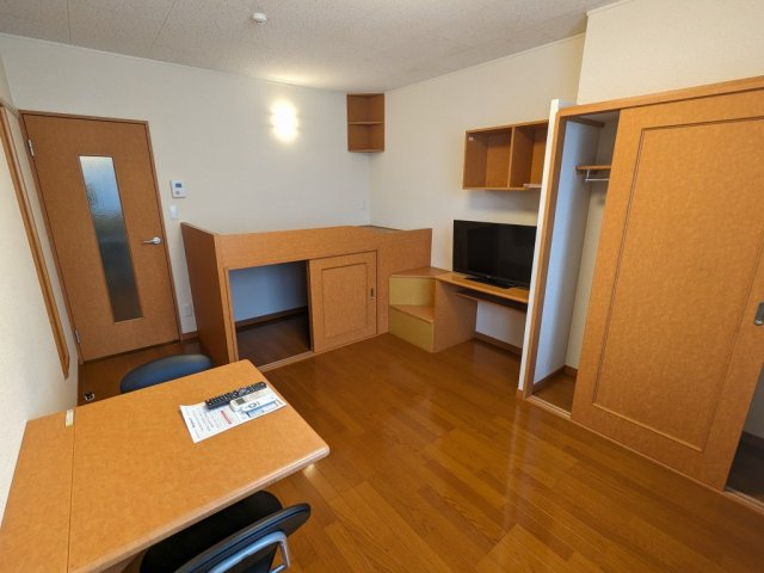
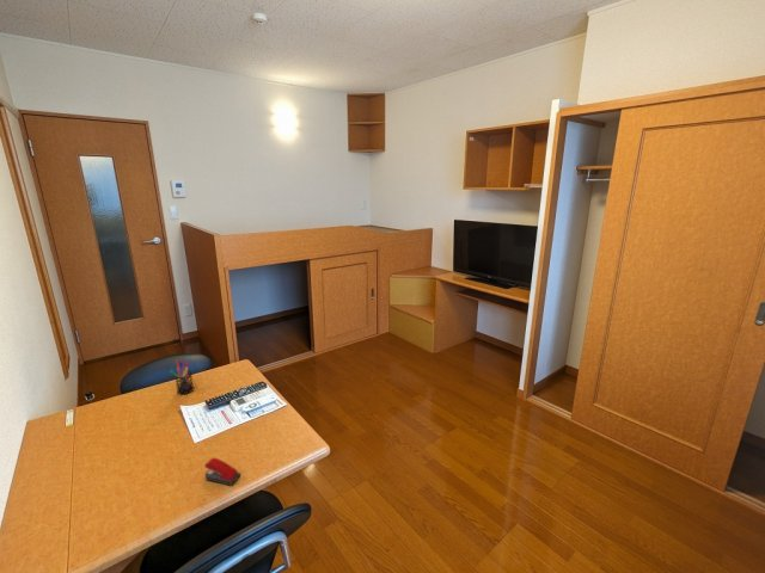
+ stapler (220, 469)
+ pen holder (180, 376)
